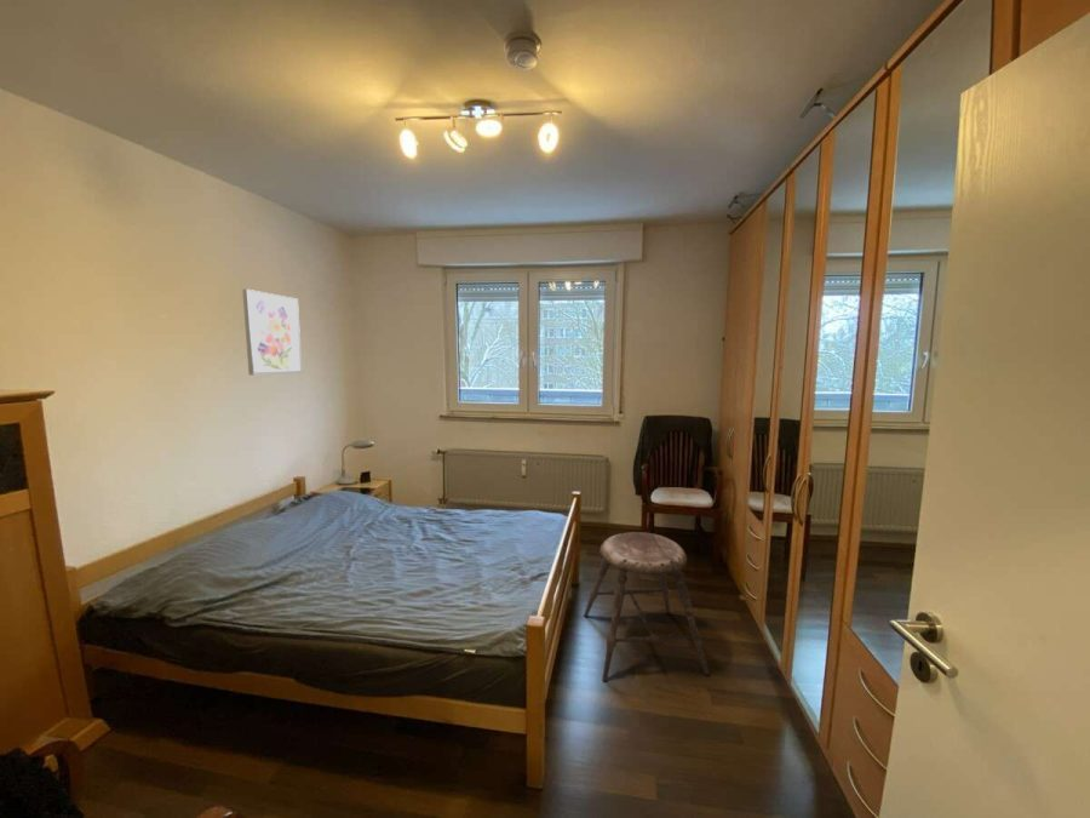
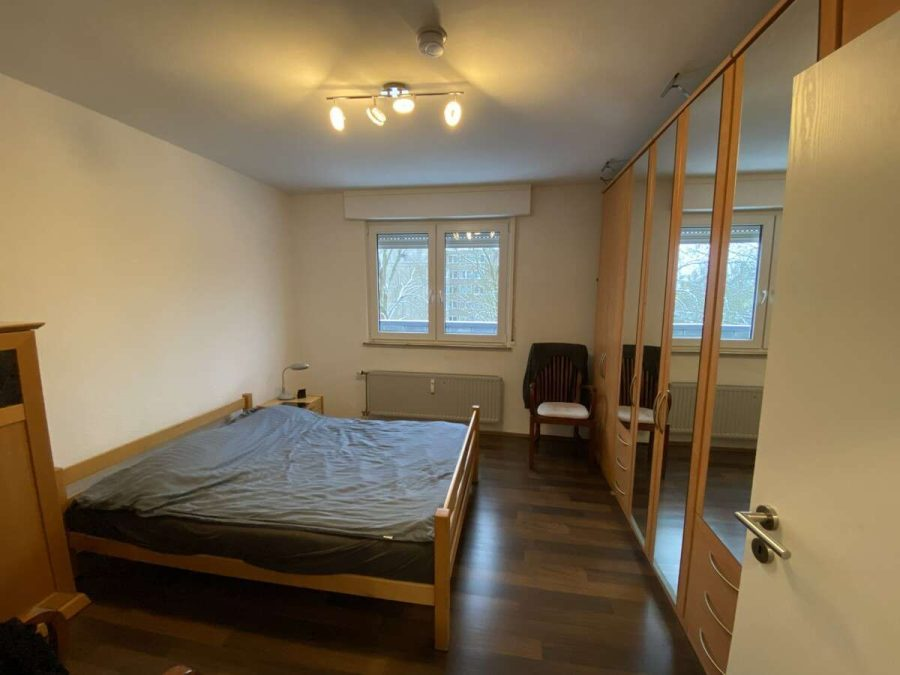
- stool (641, 591)
- wall art (274, 334)
